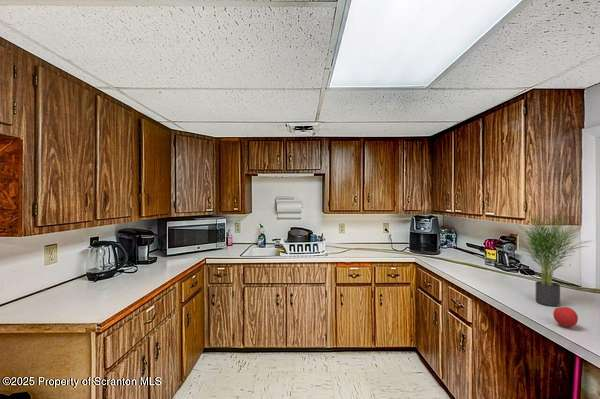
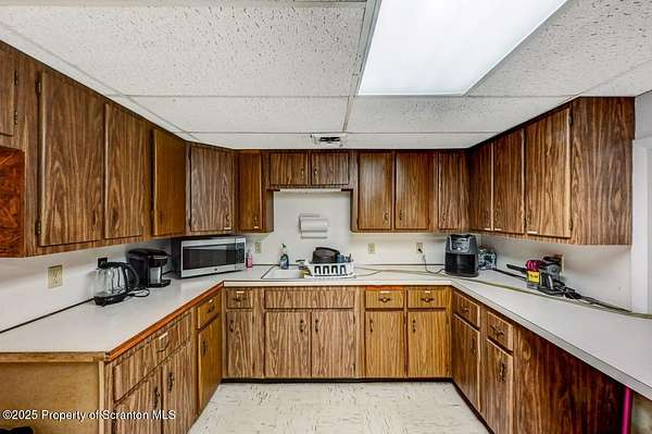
- fruit (565, 316)
- potted plant (553, 254)
